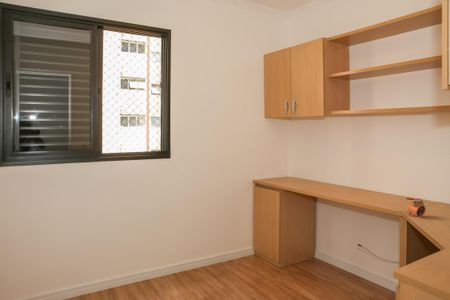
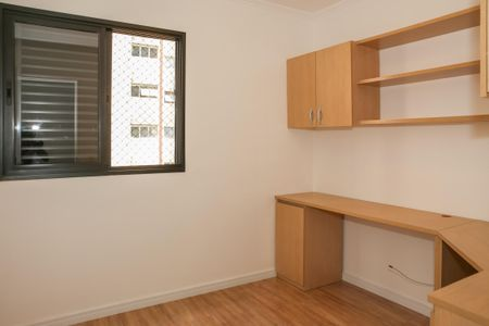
- alarm clock (416, 207)
